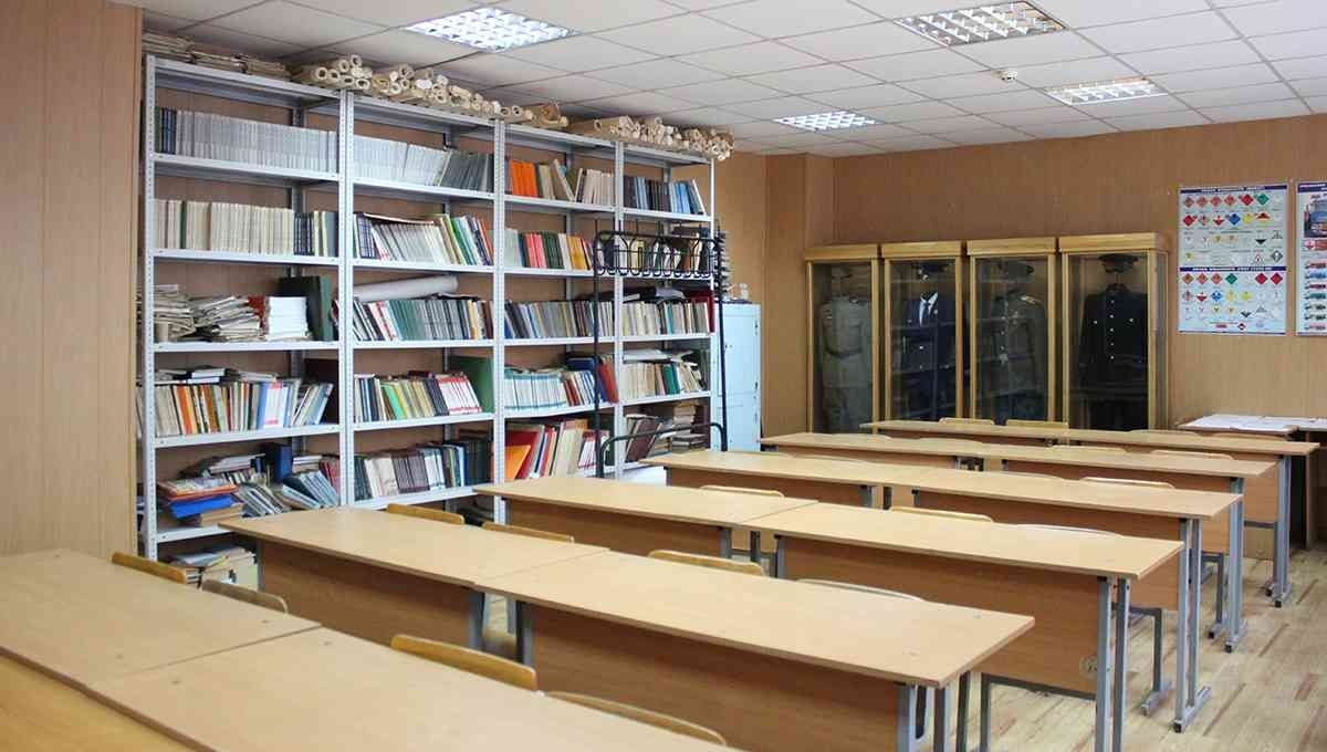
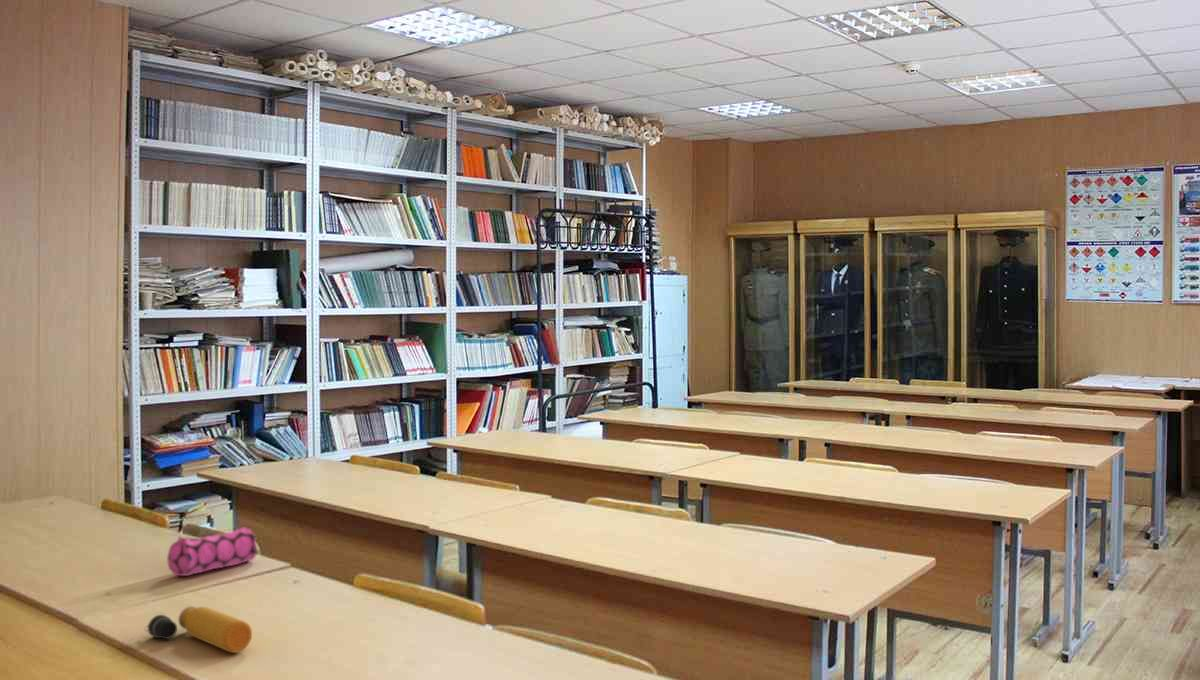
+ pencil case (214, 549)
+ water bottle (195, 627)
